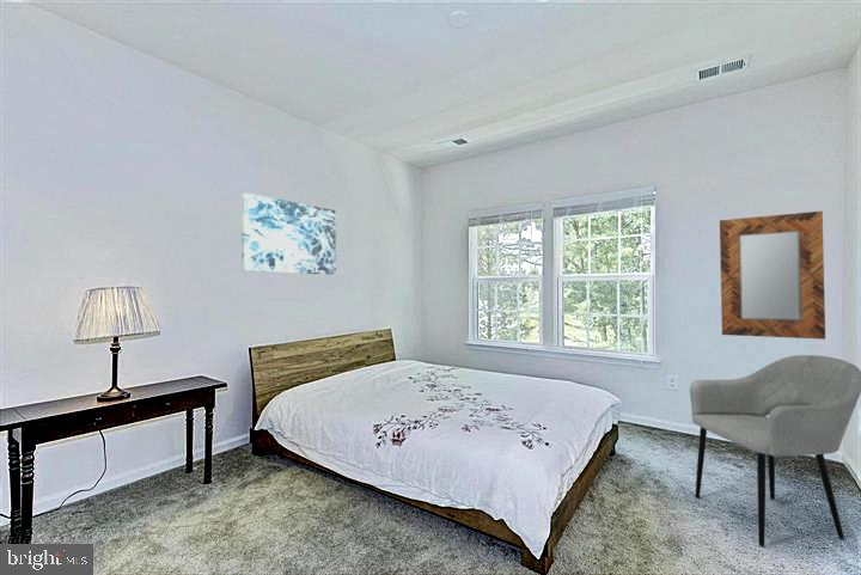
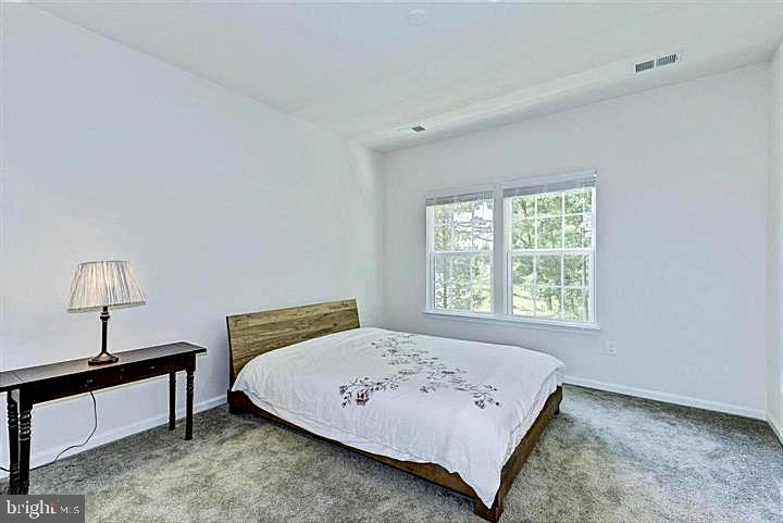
- wall art (293, 237)
- armchair (775, 438)
- home mirror (769, 276)
